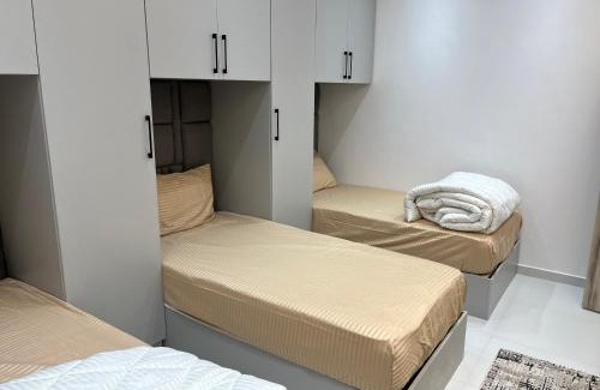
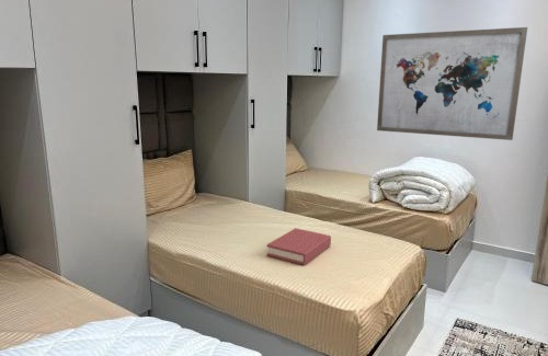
+ wall art (444, 84)
+ hardback book (299, 244)
